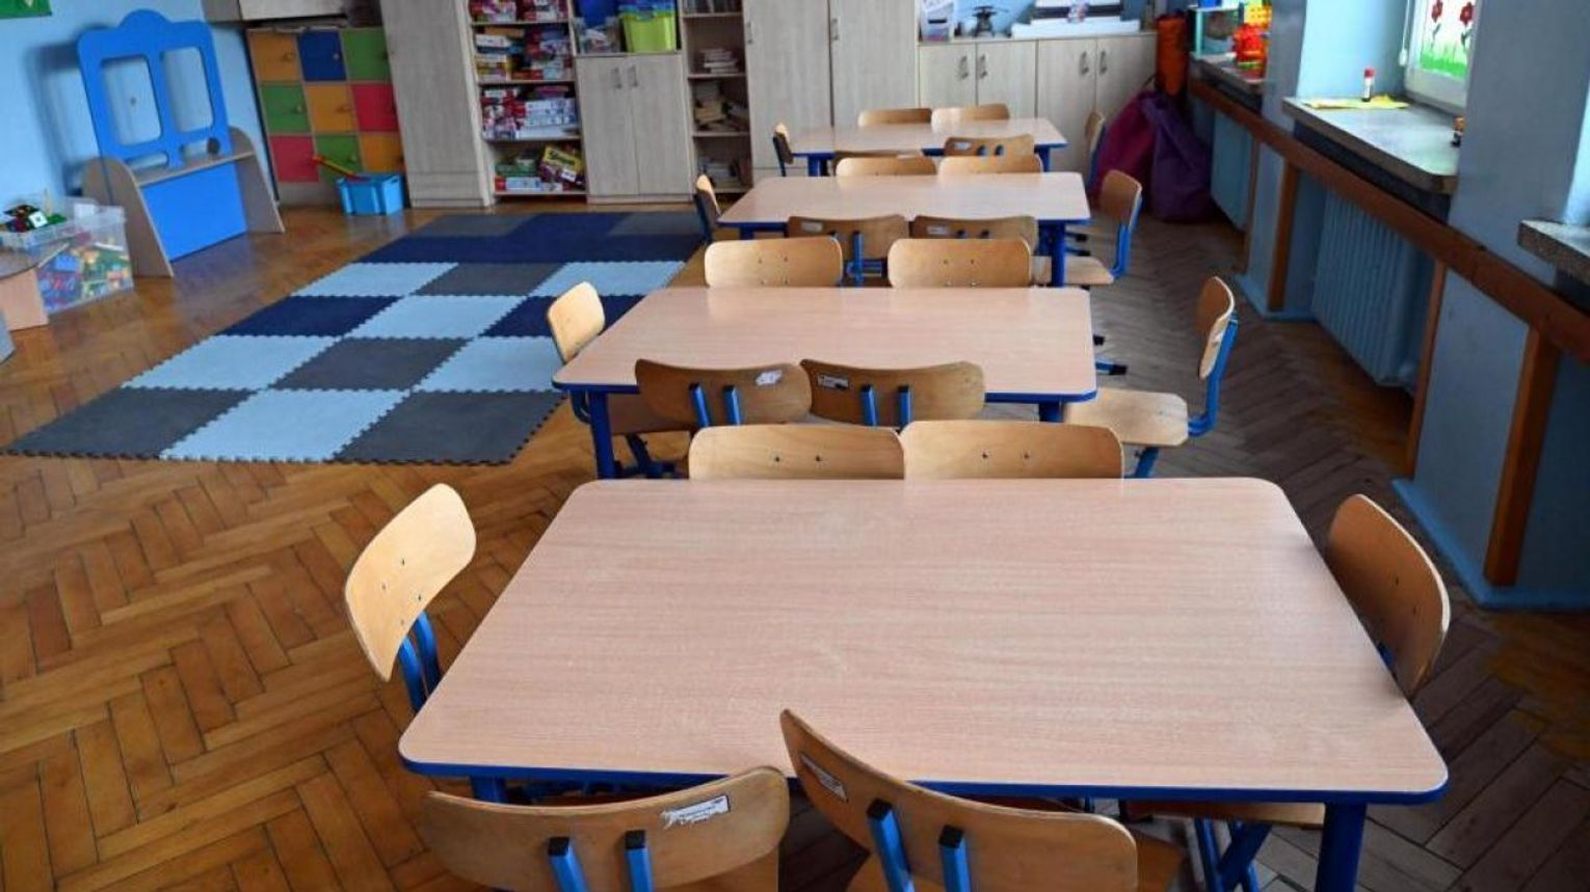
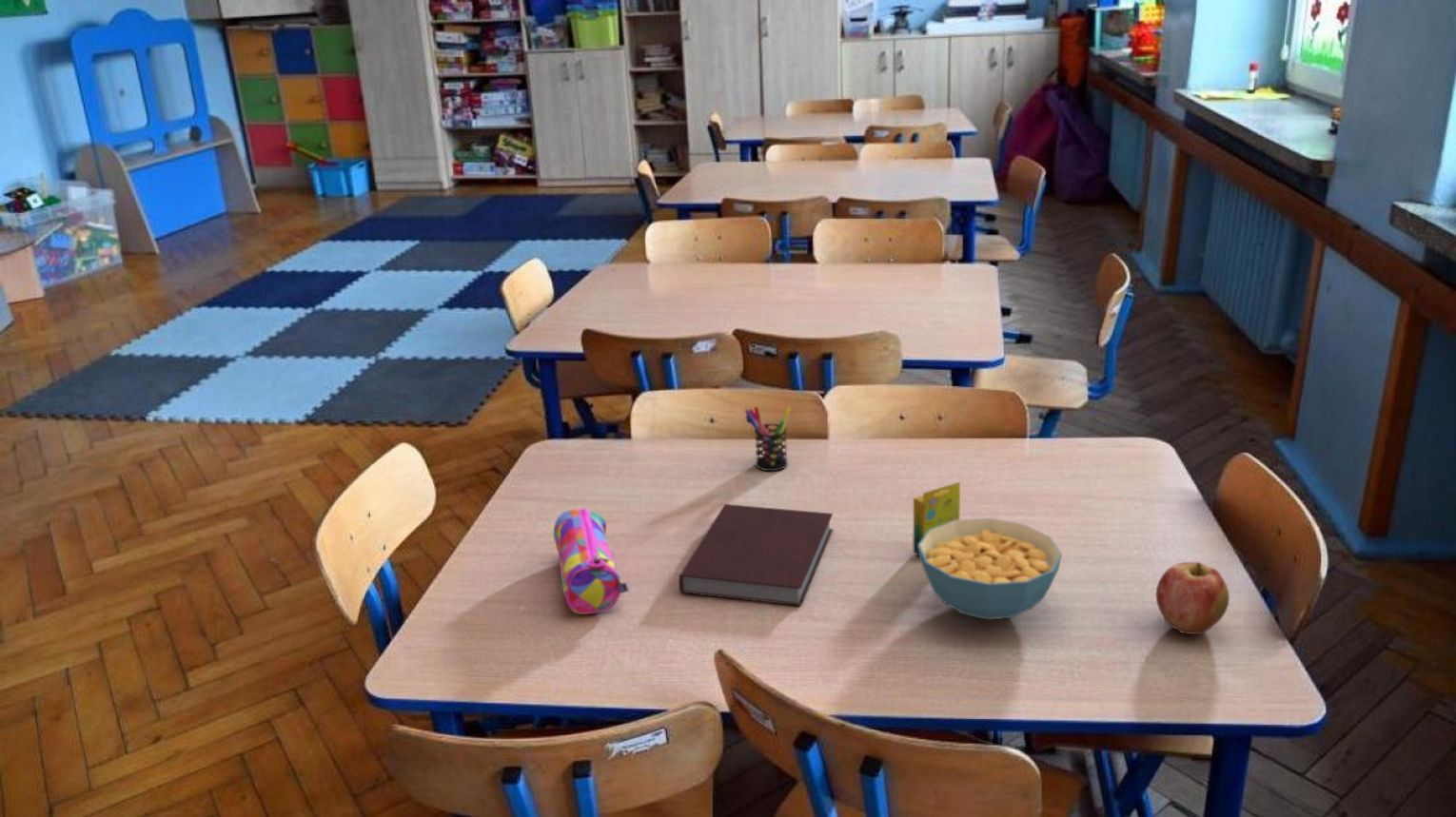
+ cereal bowl (987, 579)
+ notebook (759, 551)
+ pen holder (771, 436)
+ apple (1191, 595)
+ crayon box (936, 517)
+ pencil case (586, 557)
